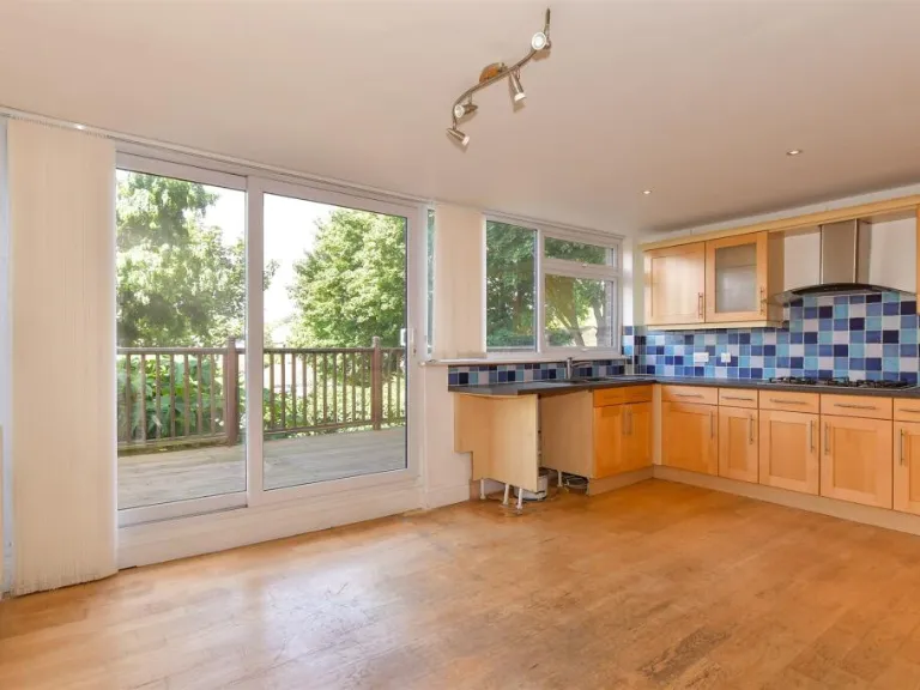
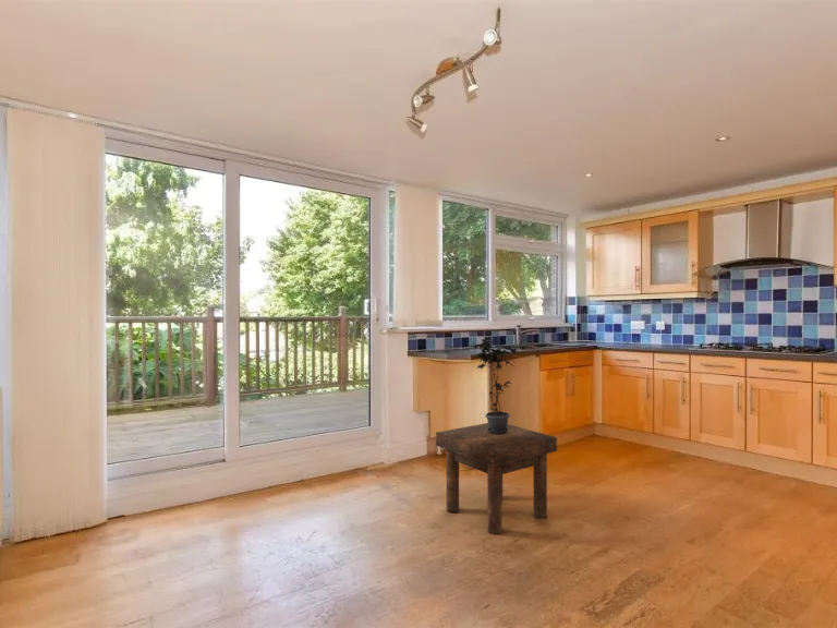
+ potted plant (495, 382)
+ stool (495, 473)
